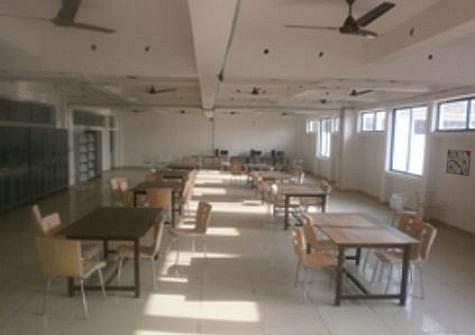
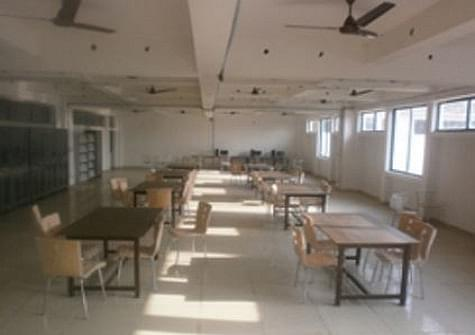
- wall art (458, 162)
